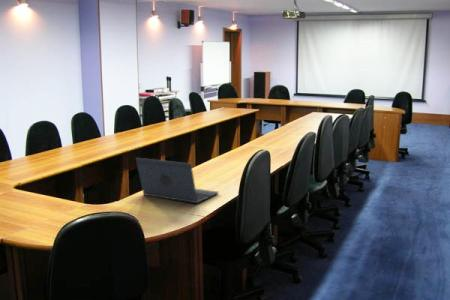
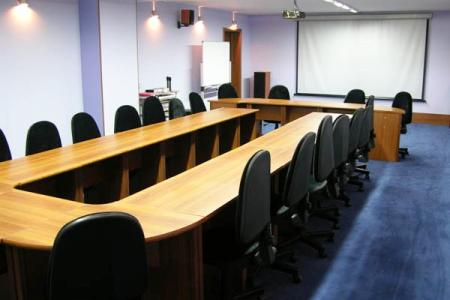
- laptop (178, 176)
